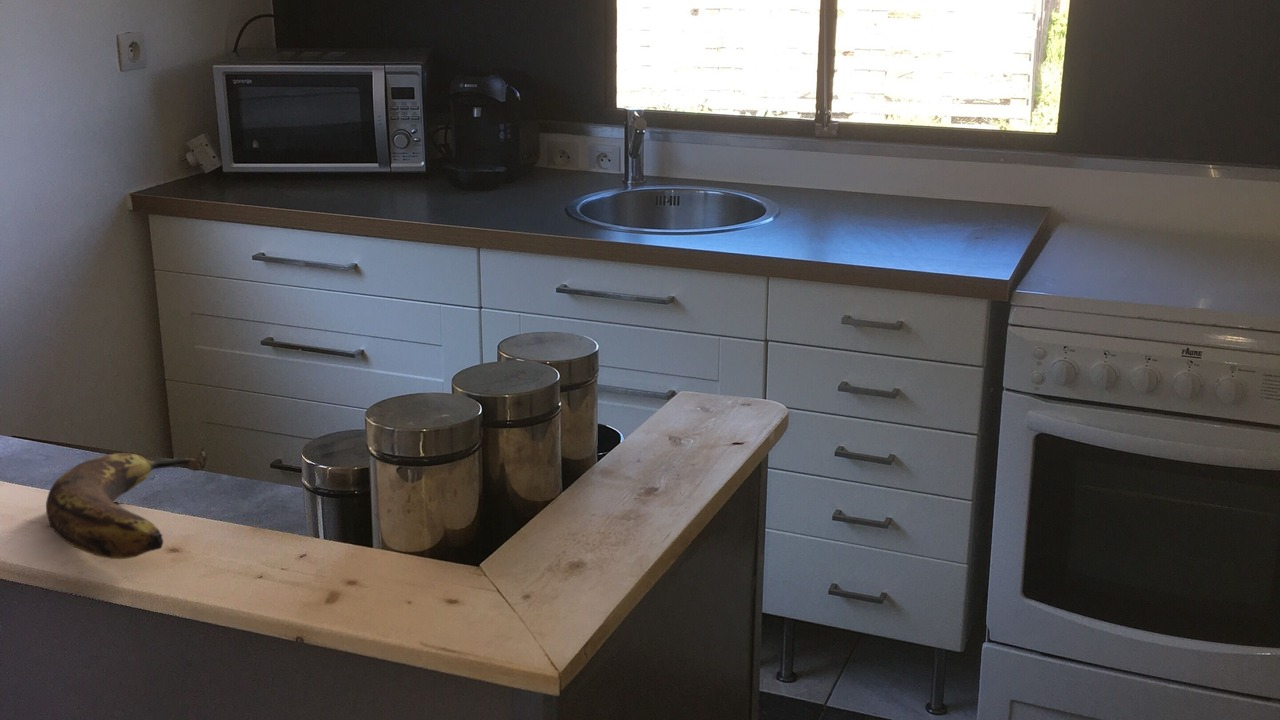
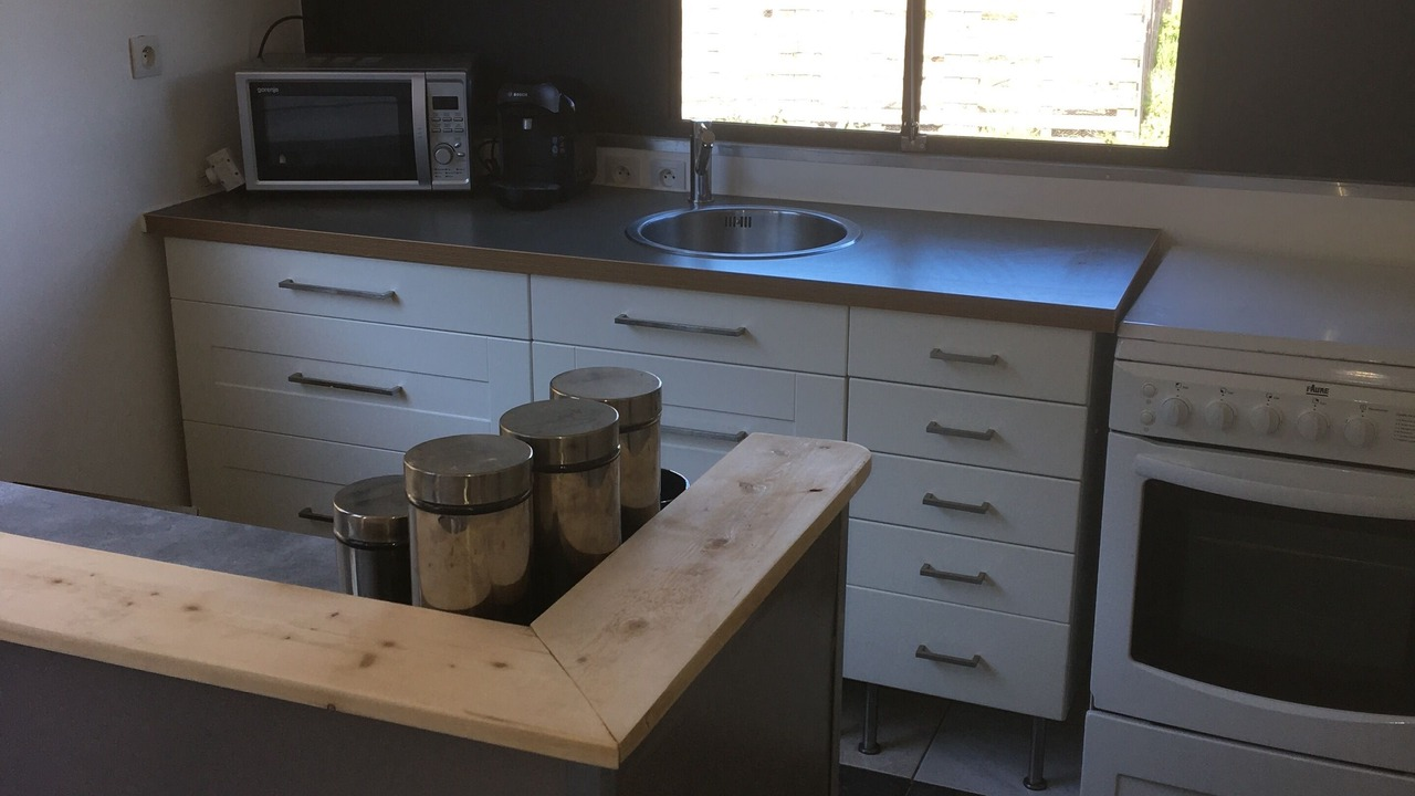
- banana (127, 491)
